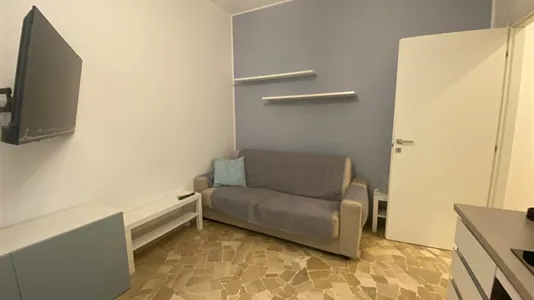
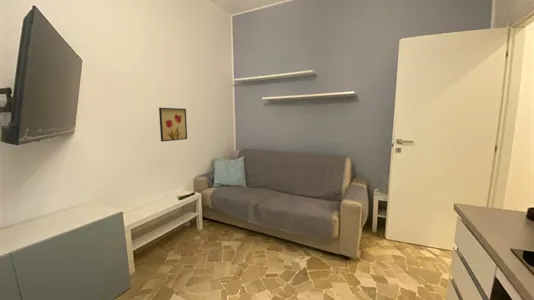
+ wall art (173, 124)
